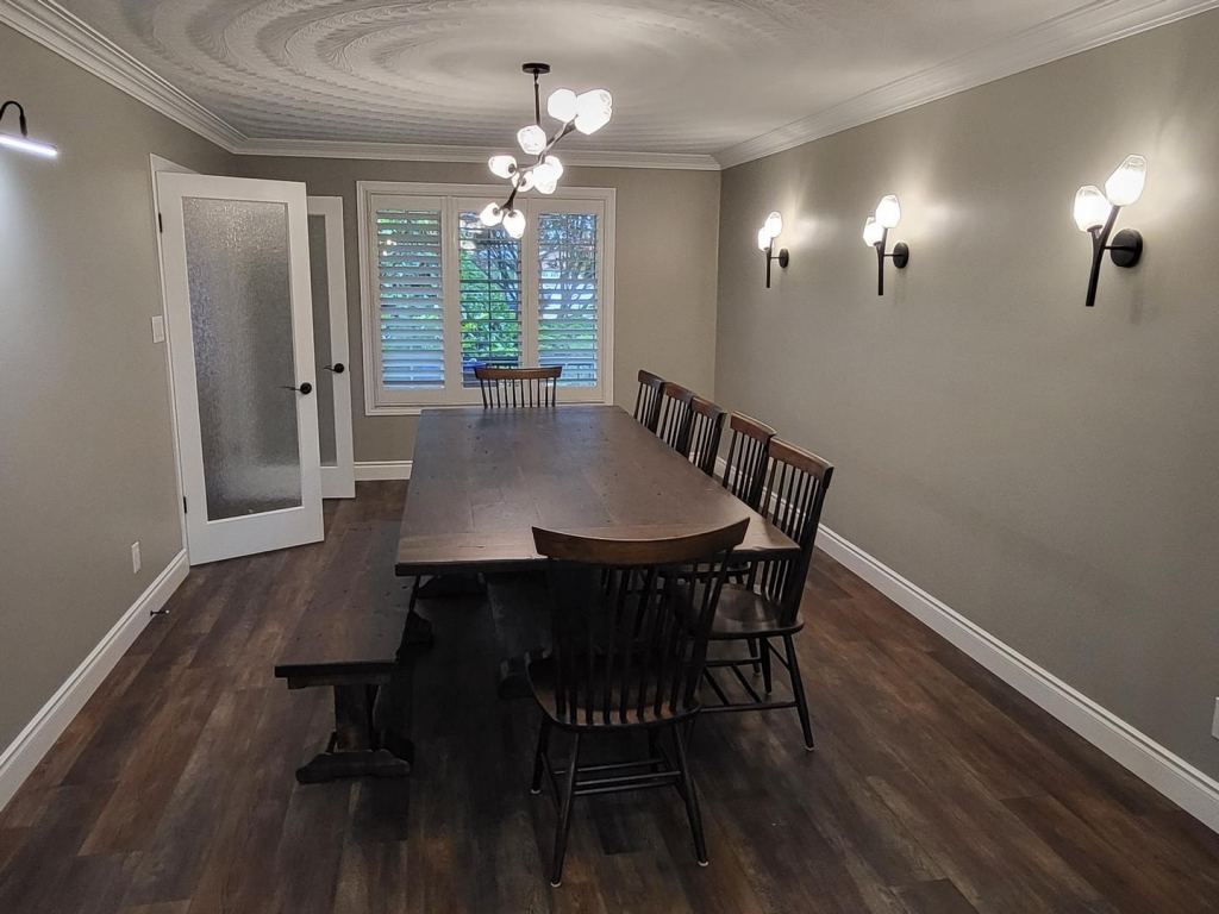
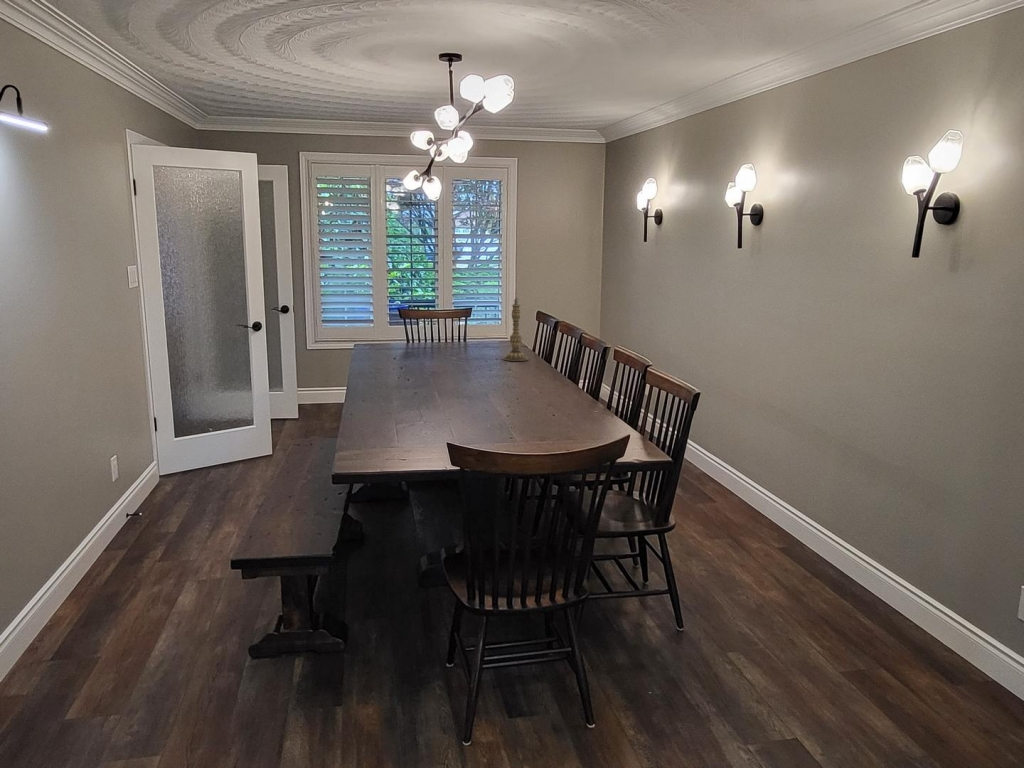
+ candlestick (515, 328)
